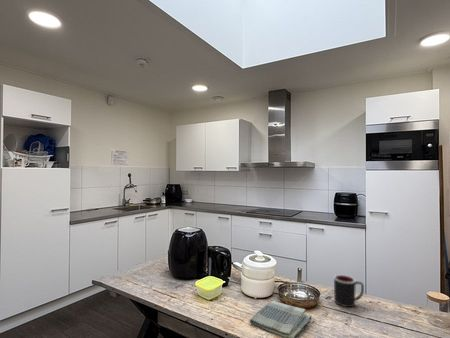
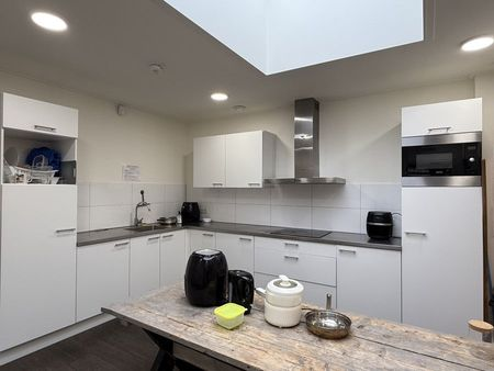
- mug (348, 291)
- dish towel (281, 317)
